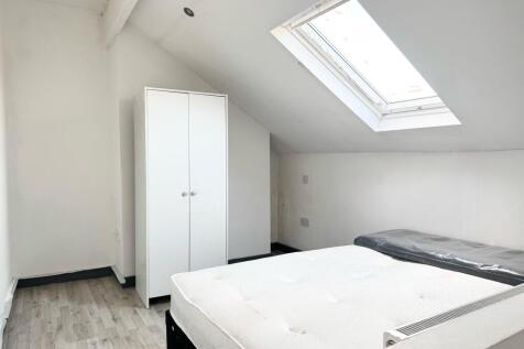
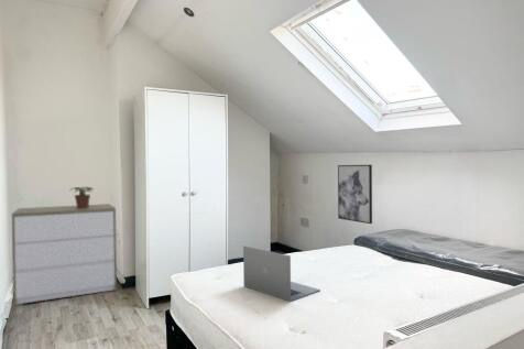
+ potted plant (81, 197)
+ wall art (353, 193)
+ laptop (281, 268)
+ dresser (67, 248)
